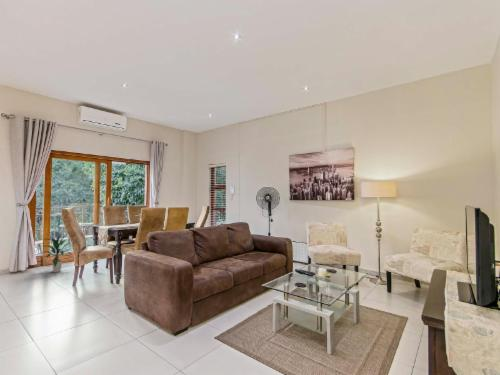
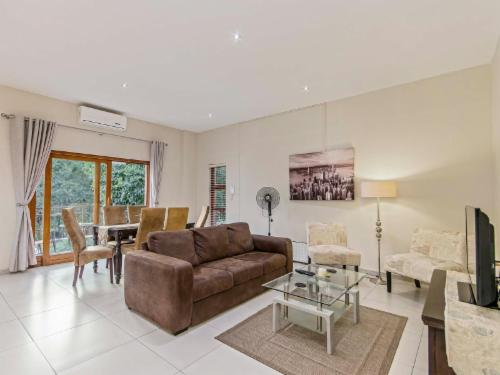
- indoor plant (56, 252)
